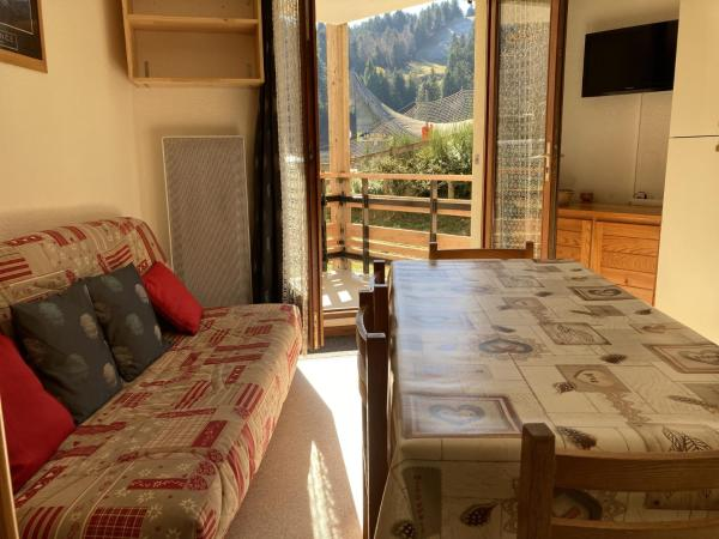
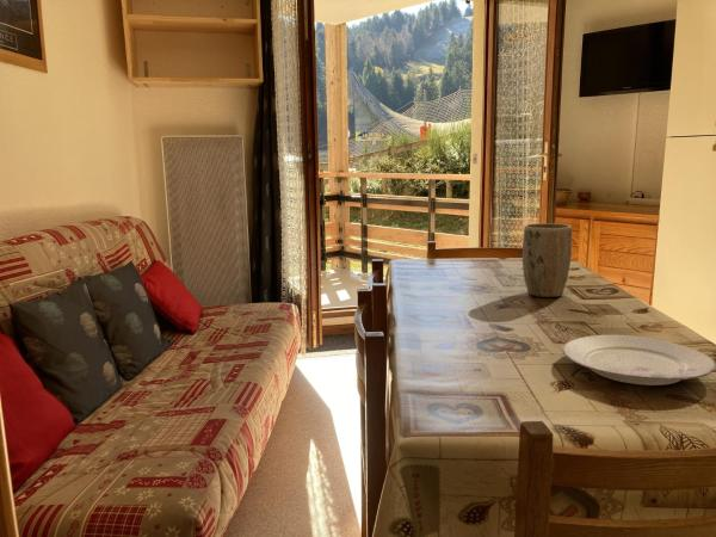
+ plate (635, 360)
+ plant pot (545, 259)
